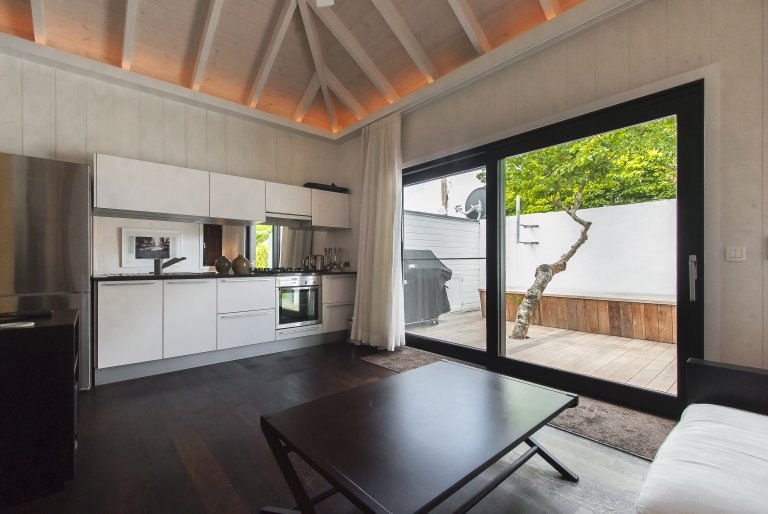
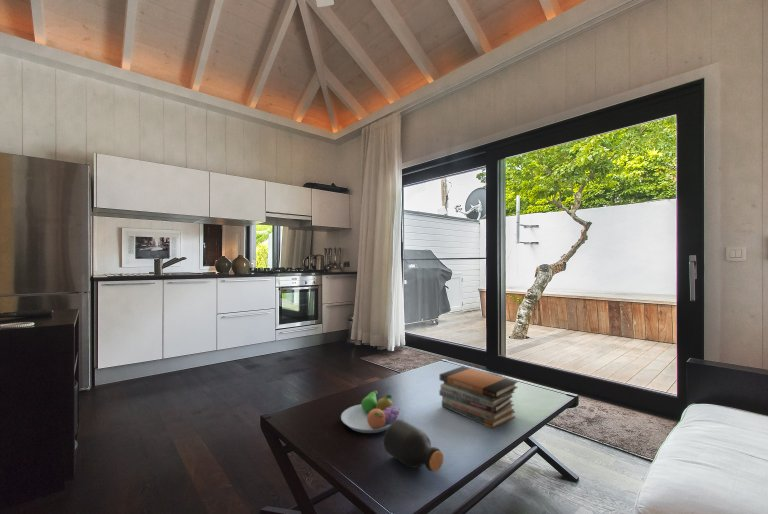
+ fruit bowl (371, 408)
+ book stack (476, 394)
+ bottle (415, 448)
